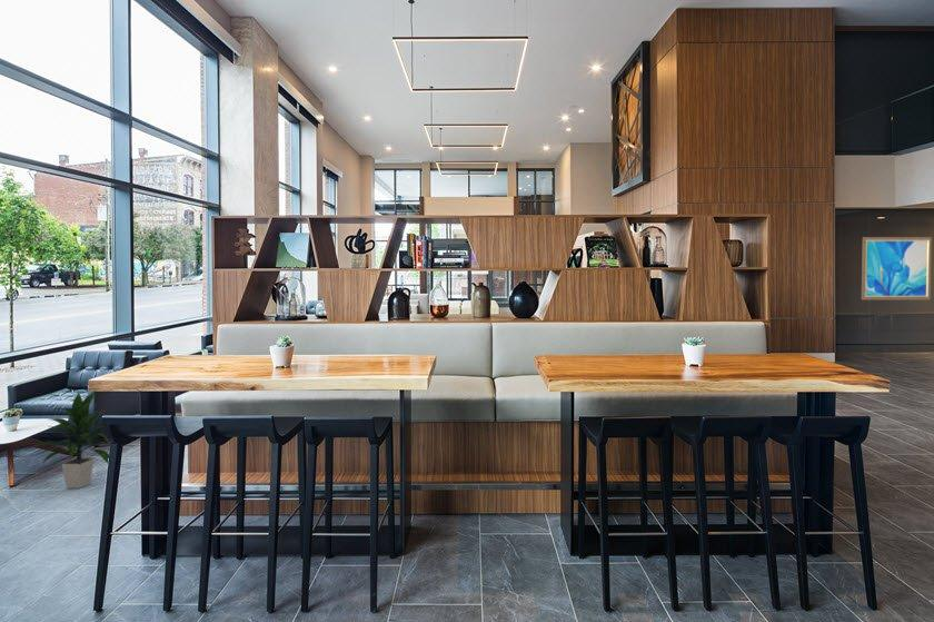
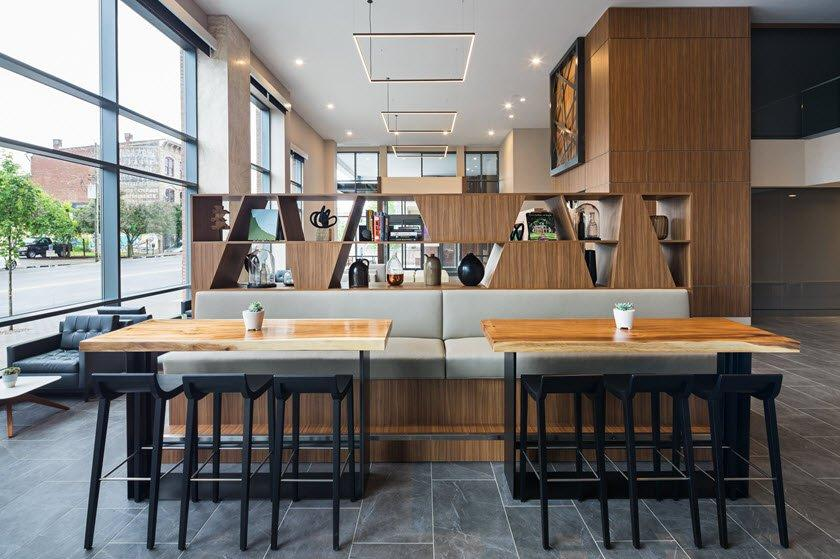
- indoor plant (79, 440)
- wall art (896, 268)
